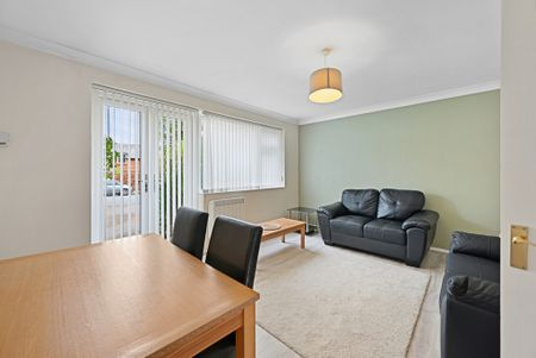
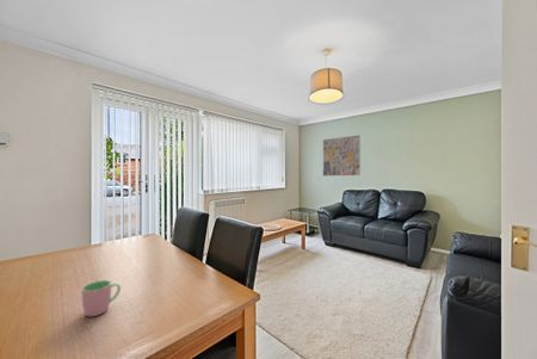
+ wall art (340, 156)
+ cup (101, 296)
